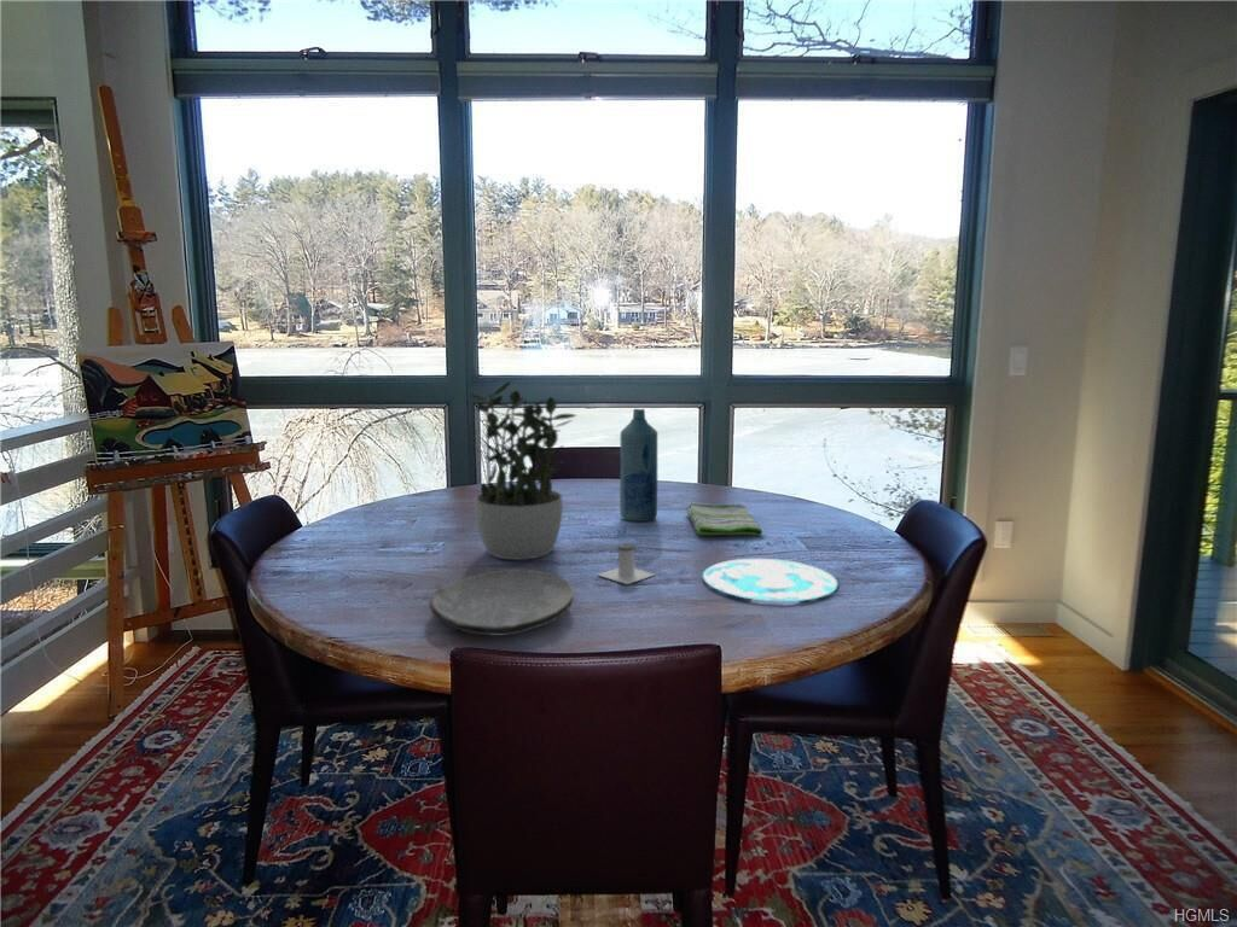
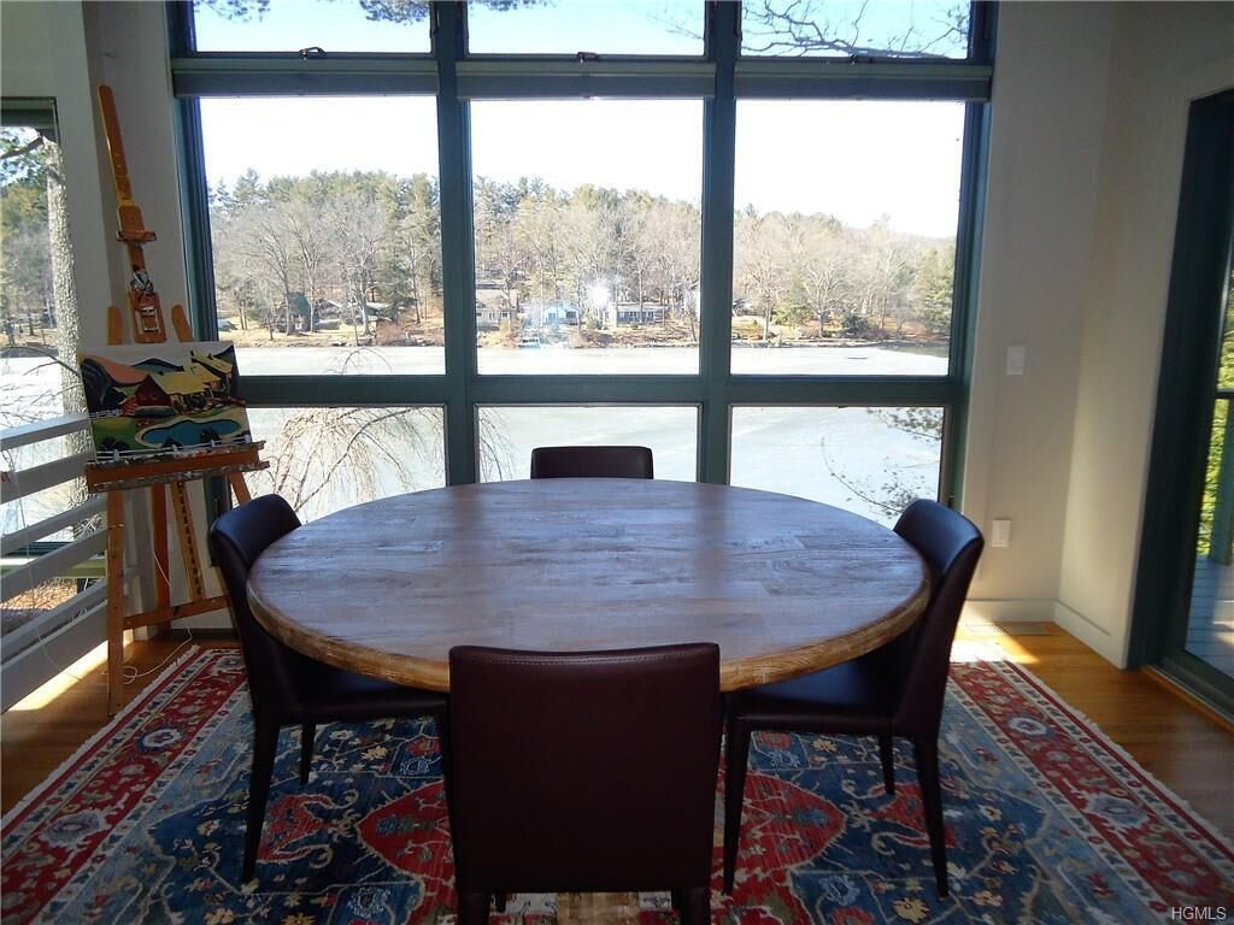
- potted plant (523, 466)
- salt shaker (626, 560)
- dish towel (722, 518)
- plate (503, 601)
- bottle (638, 464)
- plate (768, 572)
